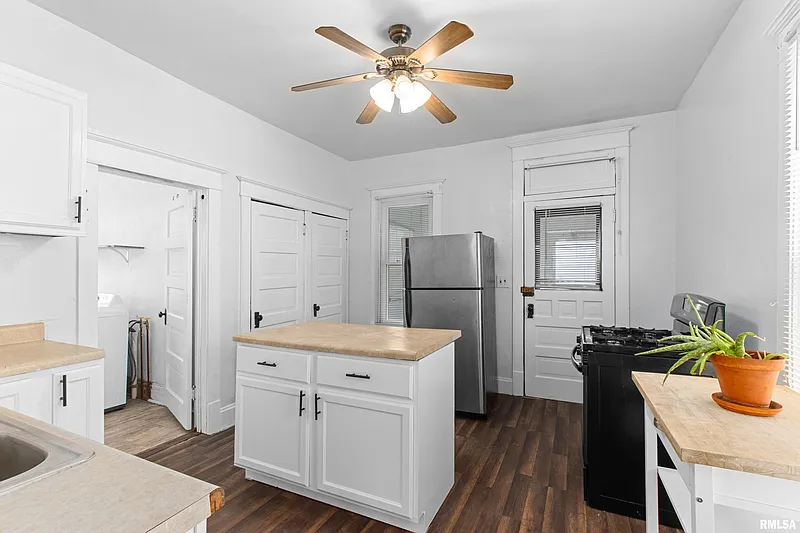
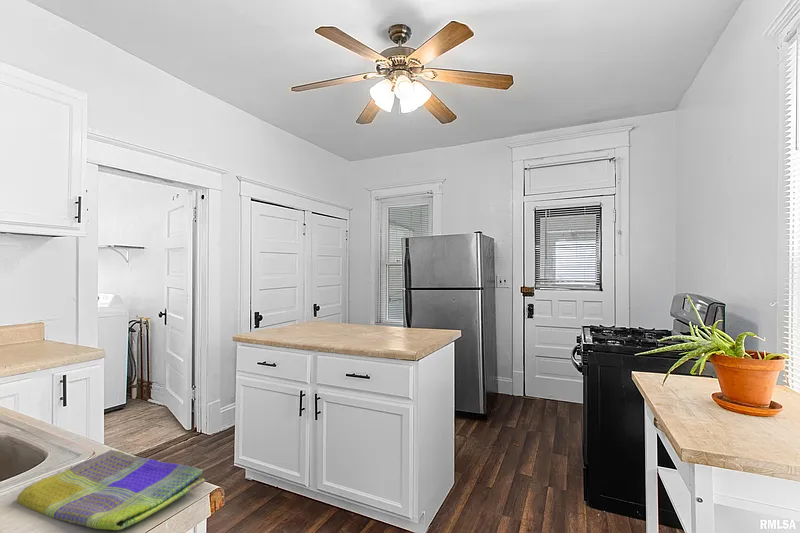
+ dish towel (114, 485)
